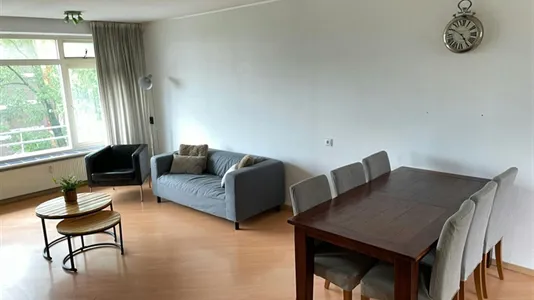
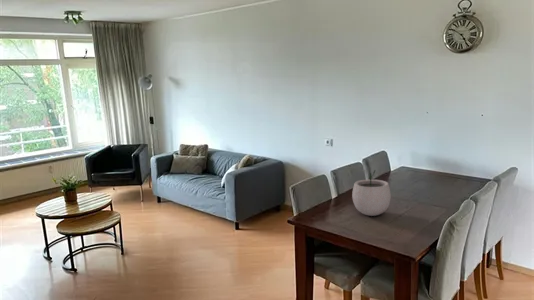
+ plant pot (371, 191)
